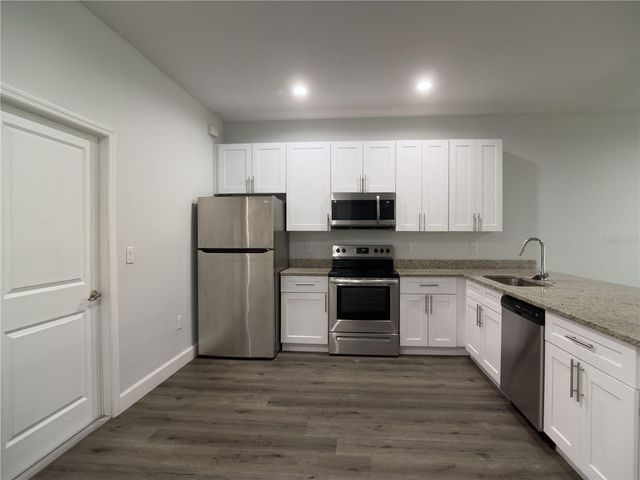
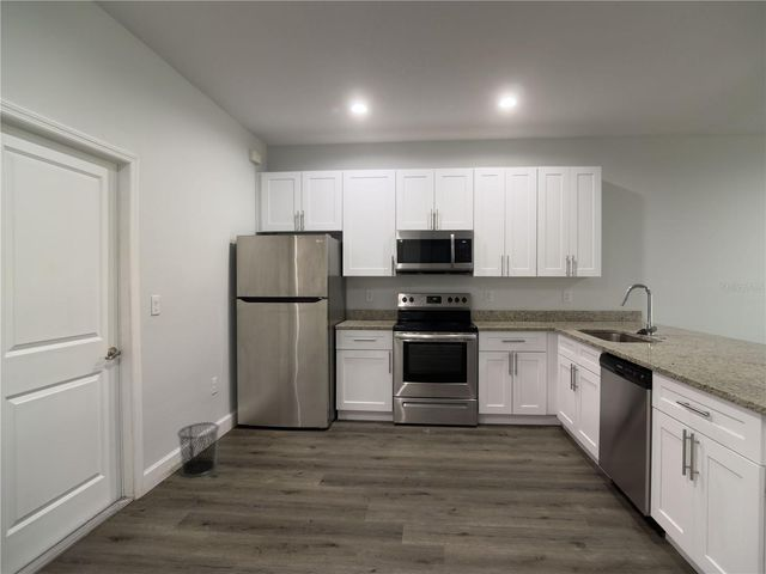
+ waste bin (199, 448)
